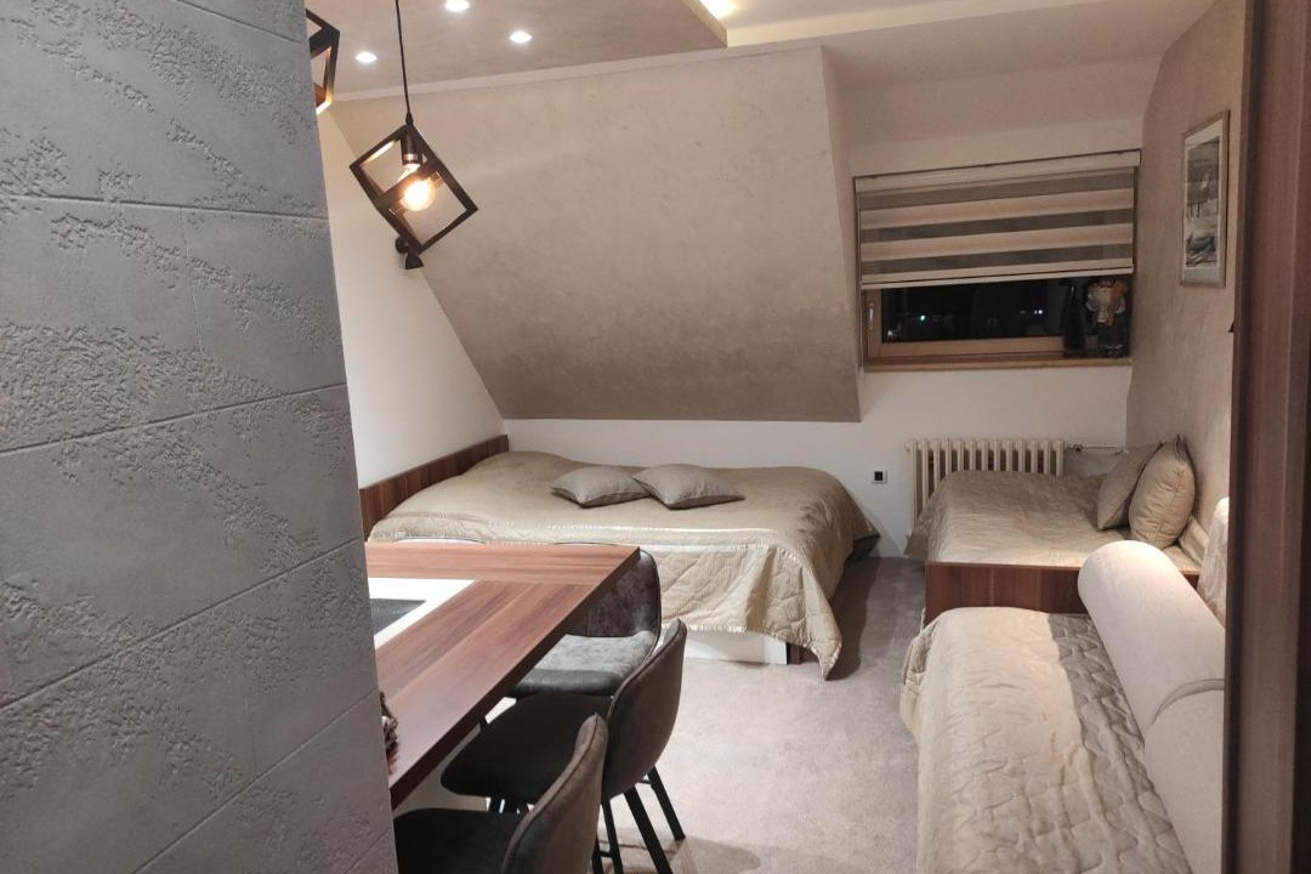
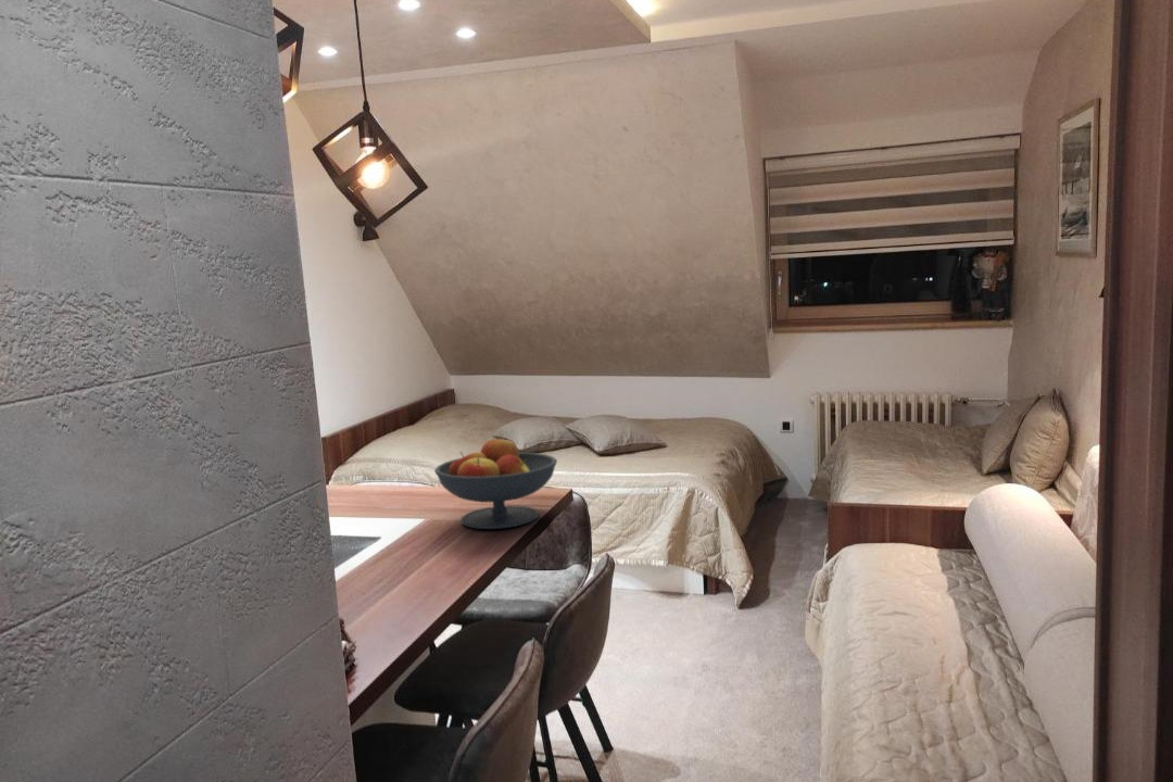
+ fruit bowl (496, 481)
